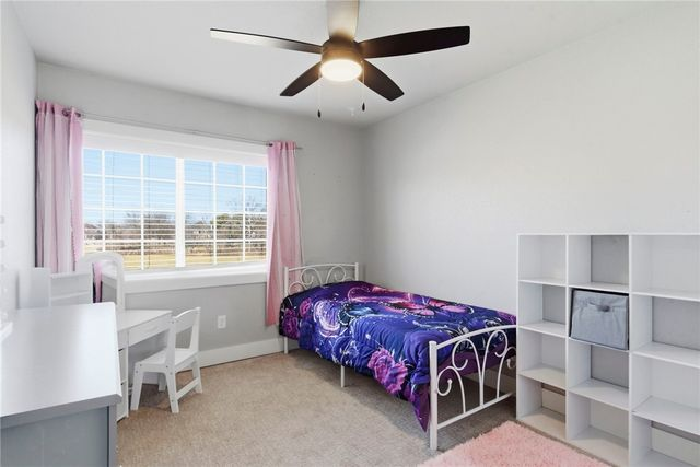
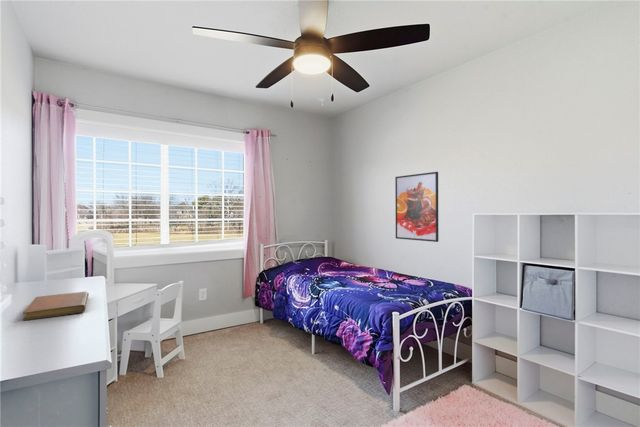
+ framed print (415, 207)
+ notebook (59, 303)
